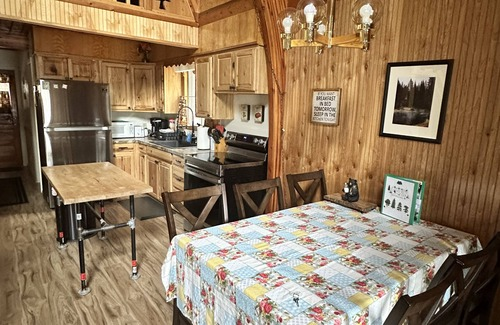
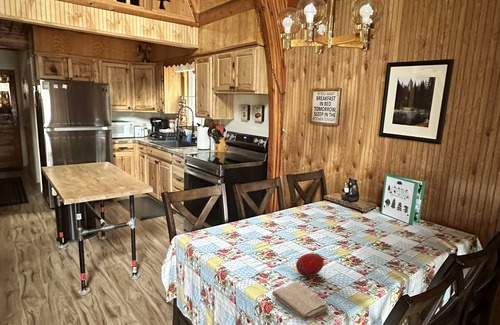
+ washcloth (299, 299)
+ fruit (310, 263)
